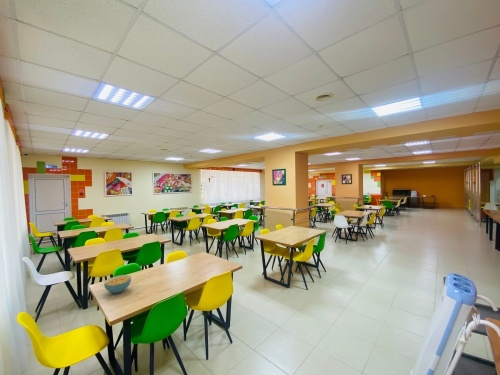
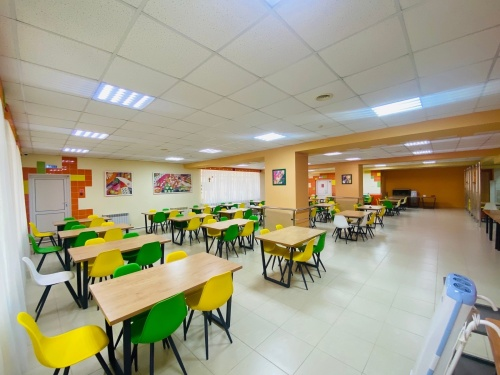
- cereal bowl (118, 285)
